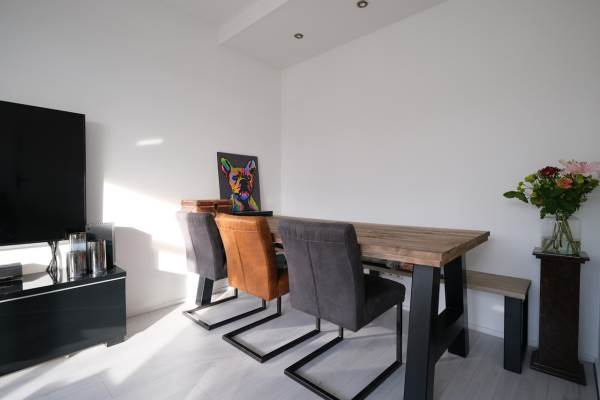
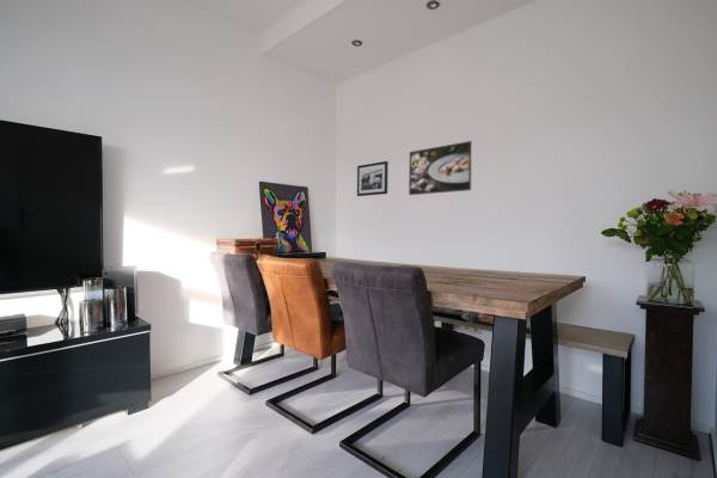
+ picture frame (372, 179)
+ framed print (439, 170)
